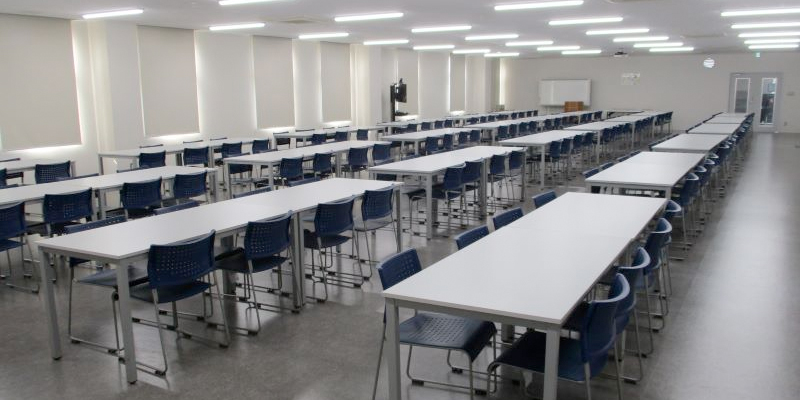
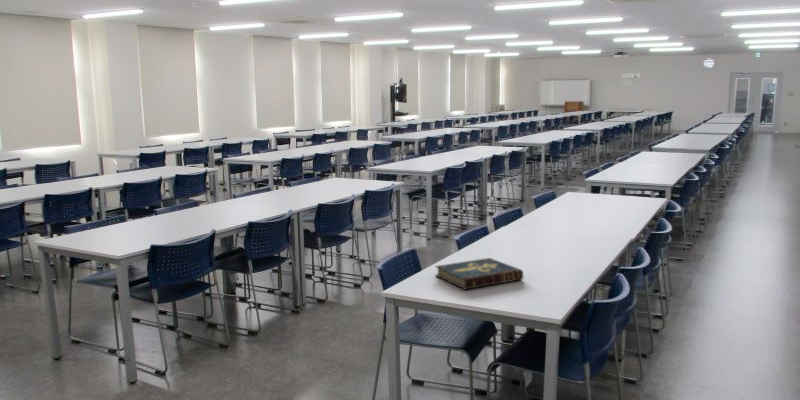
+ book (478, 273)
